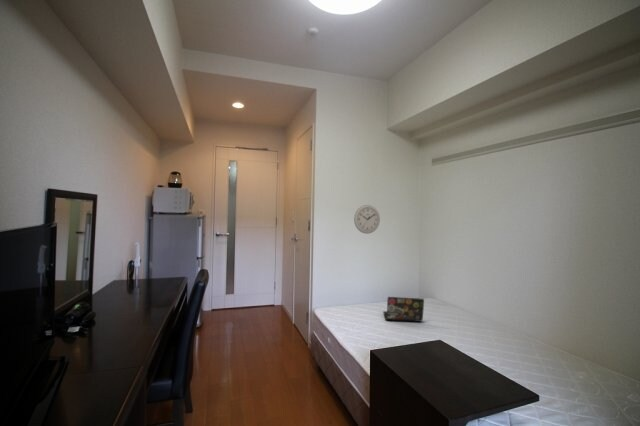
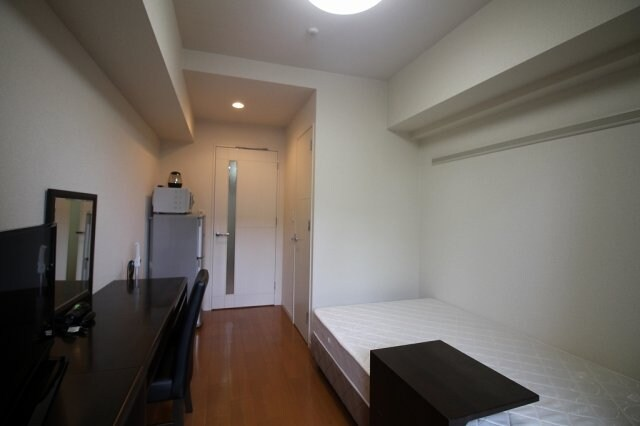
- laptop (402, 306)
- wall clock (367, 219)
